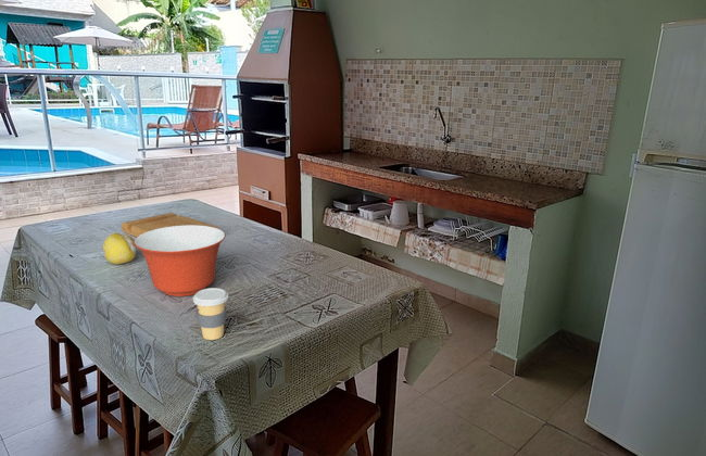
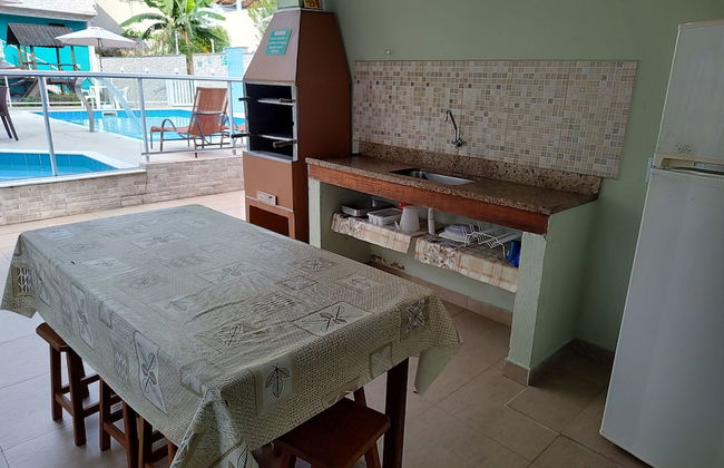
- cutting board (171, 226)
- coffee cup (212, 314)
- mixing bowl (182, 263)
- fruit (119, 248)
